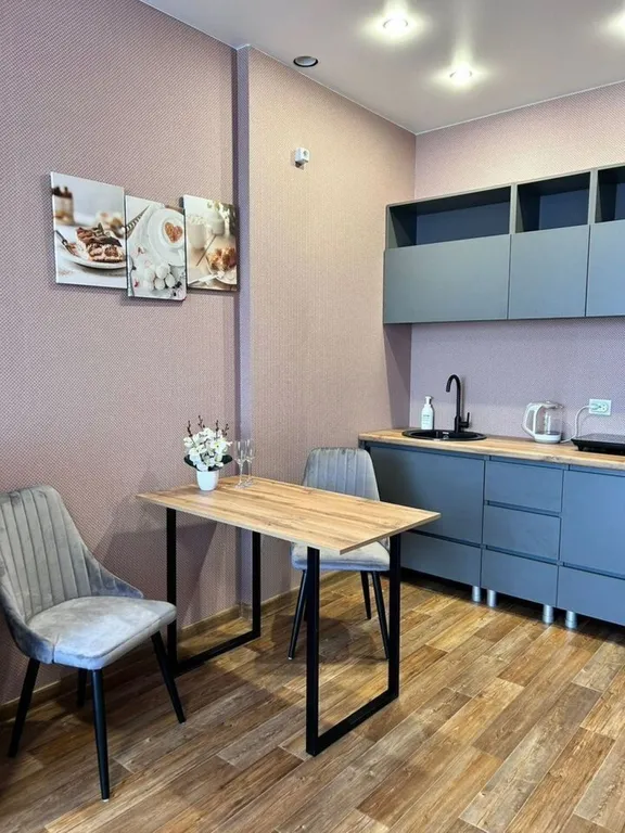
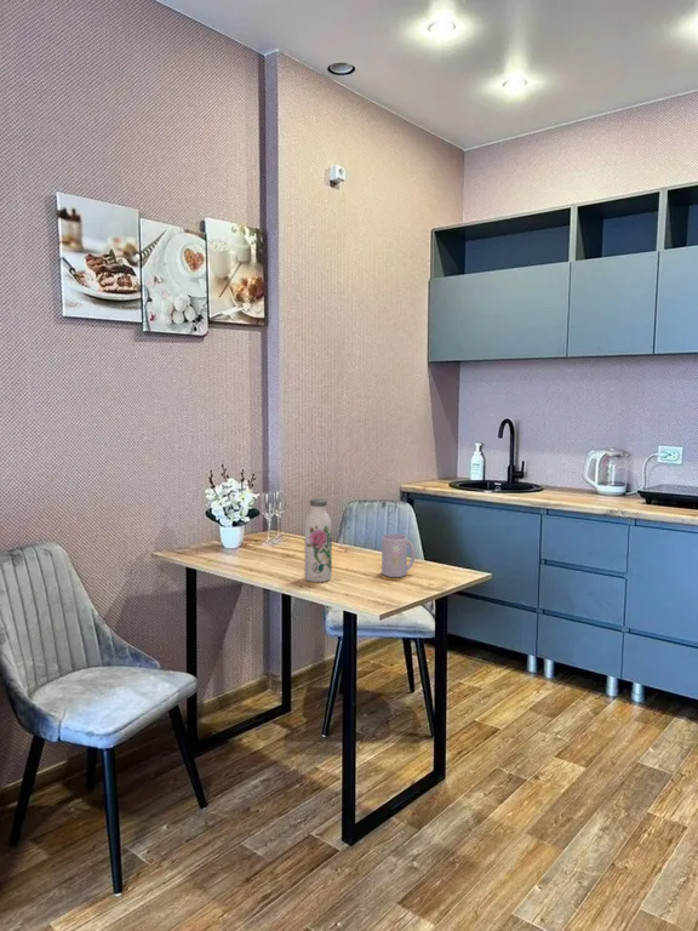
+ mug (397, 555)
+ water bottle (317, 538)
